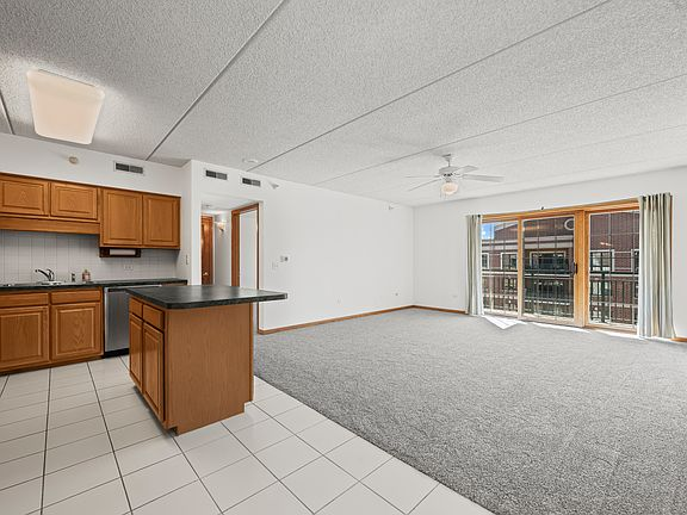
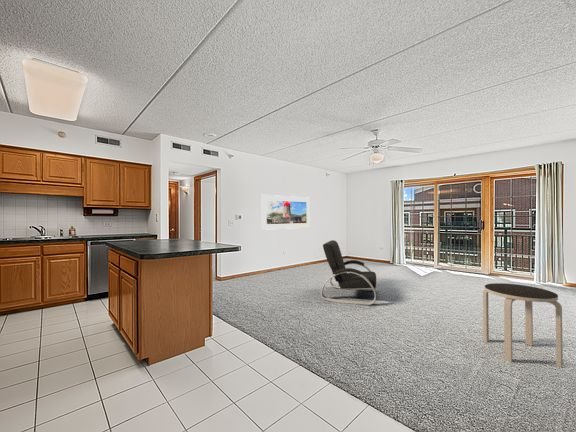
+ armchair (350, 268)
+ side table (525, 321)
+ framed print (287, 212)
